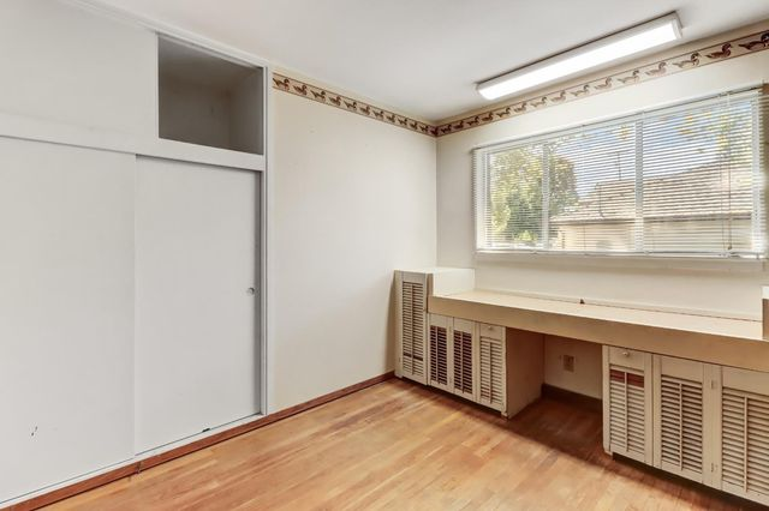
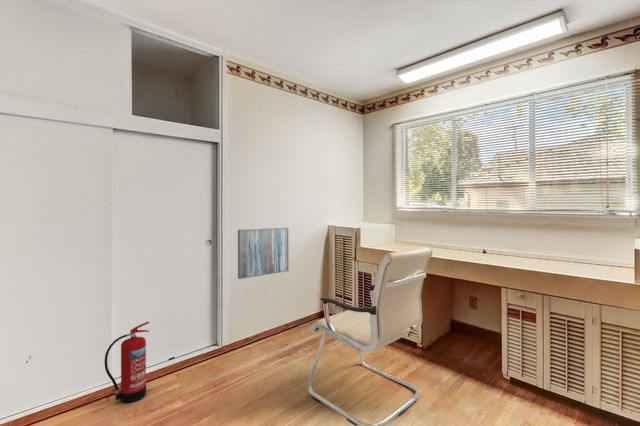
+ office chair (368, 320)
+ wall art (264, 251)
+ fire extinguisher (127, 362)
